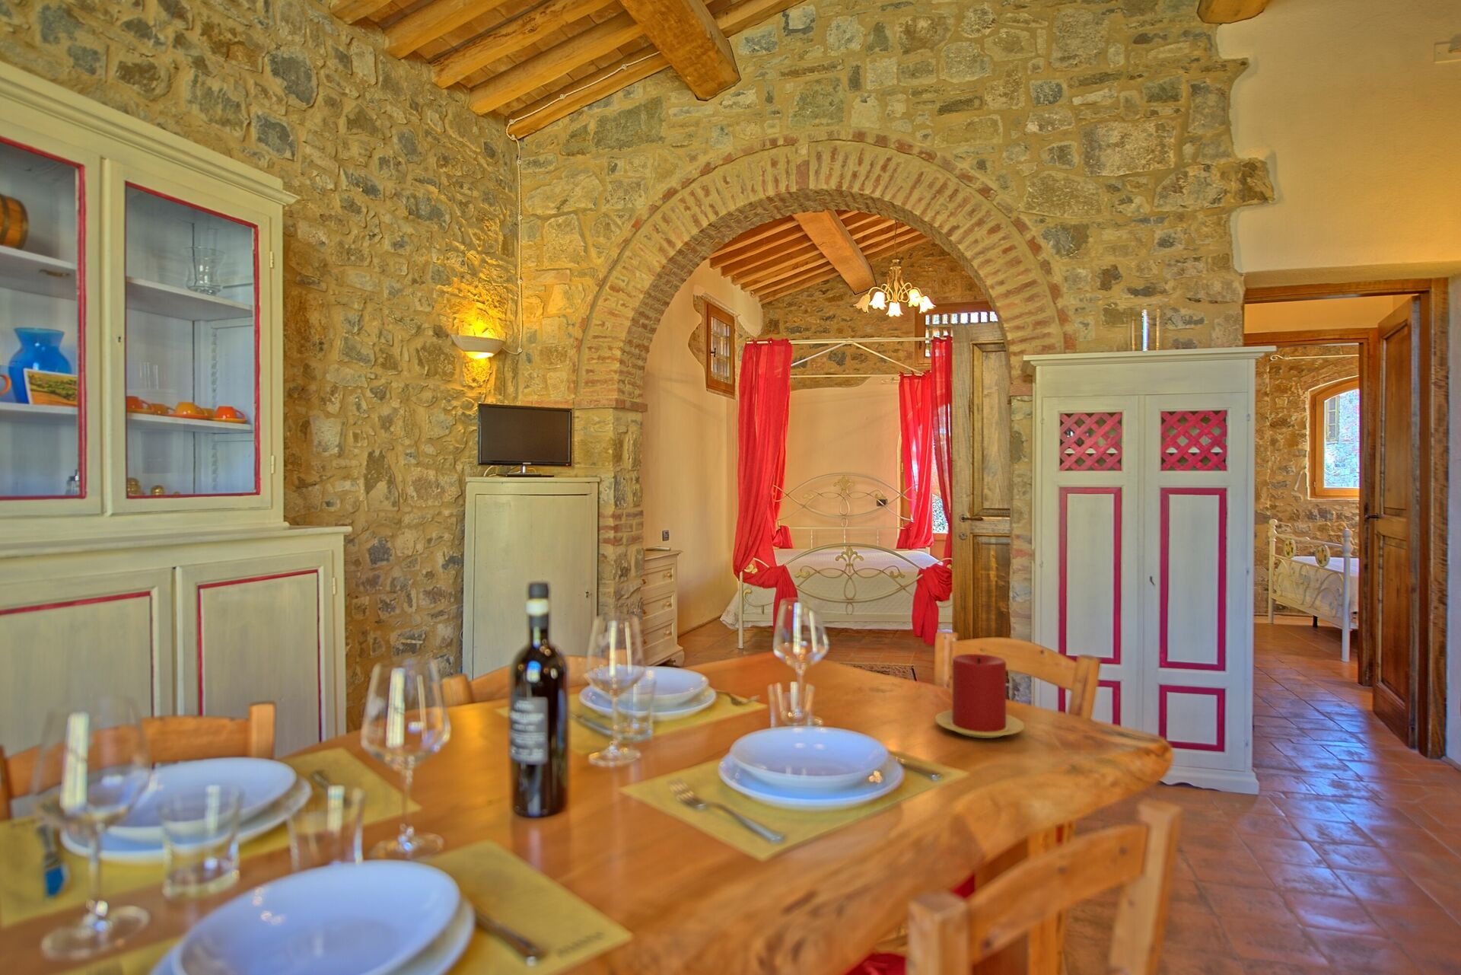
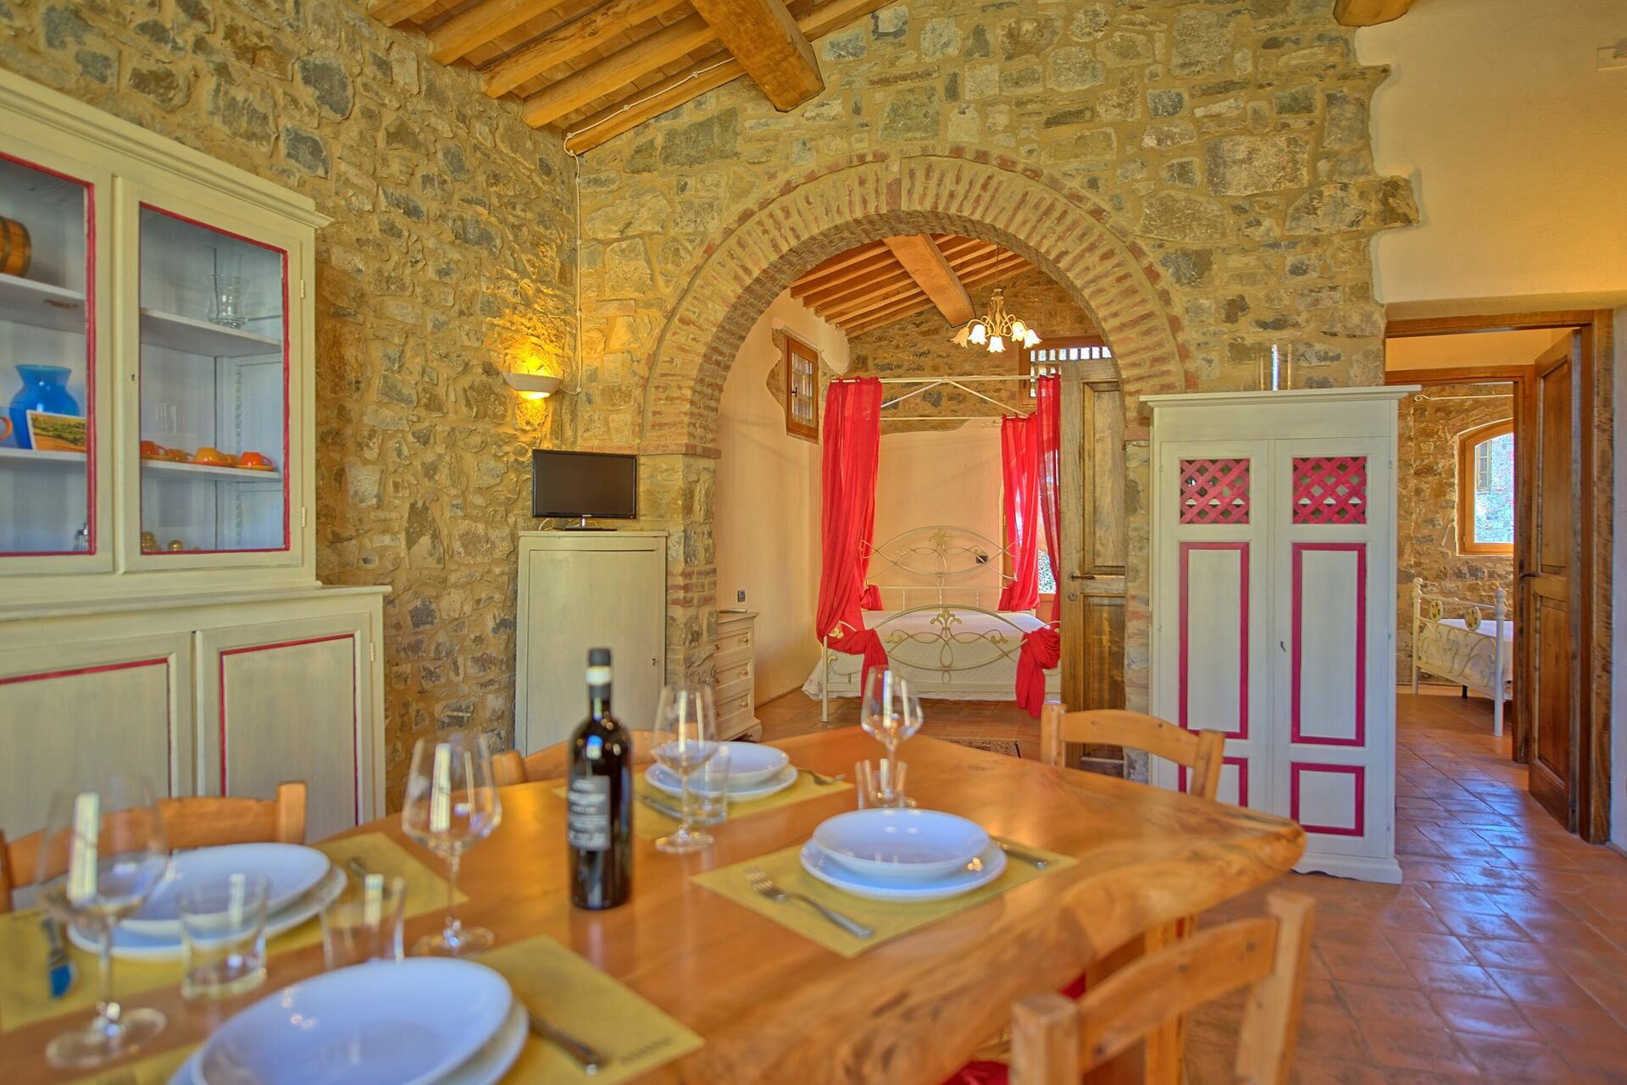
- candle (979, 693)
